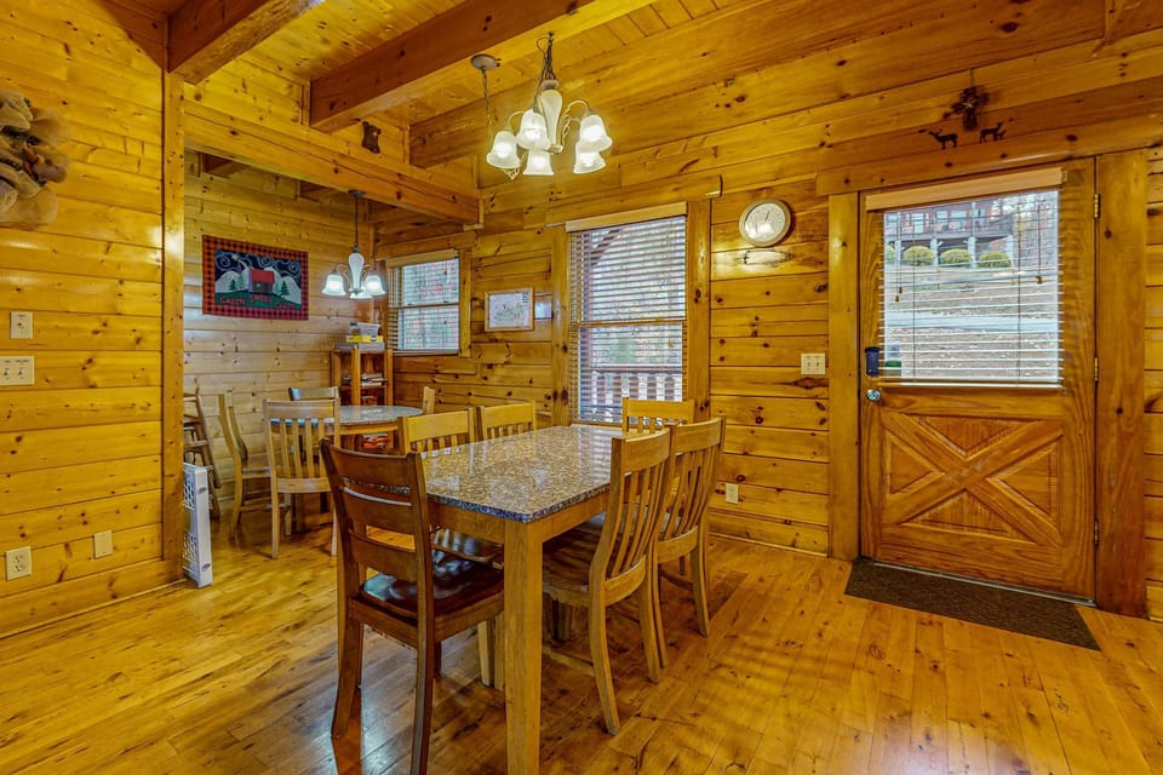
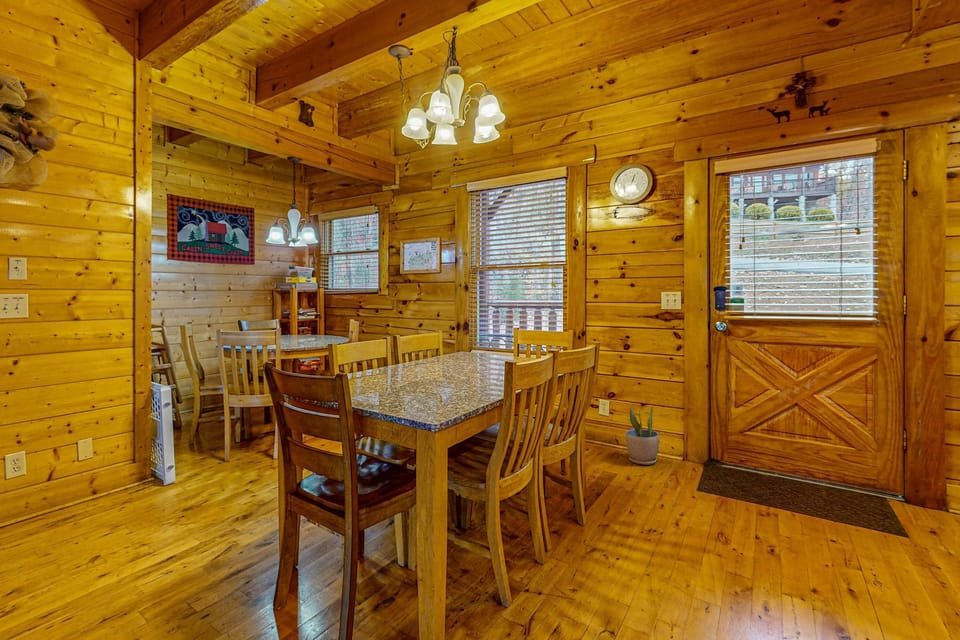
+ potted plant (642, 431)
